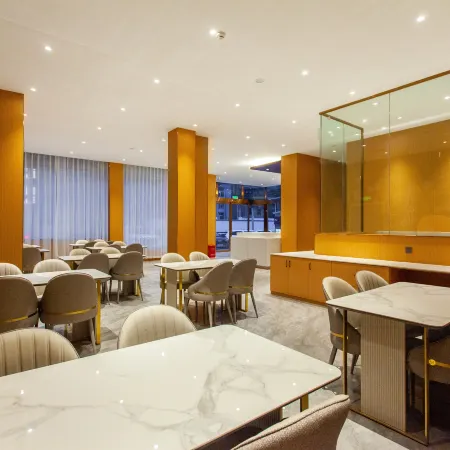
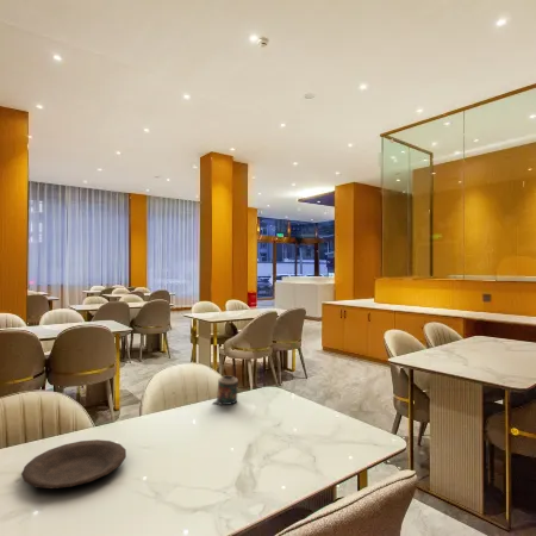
+ plate (76, 465)
+ candle (224, 388)
